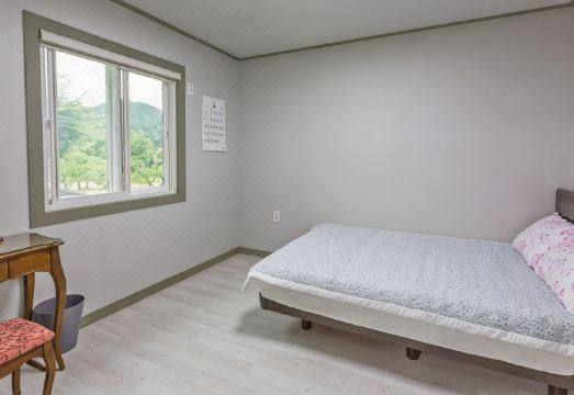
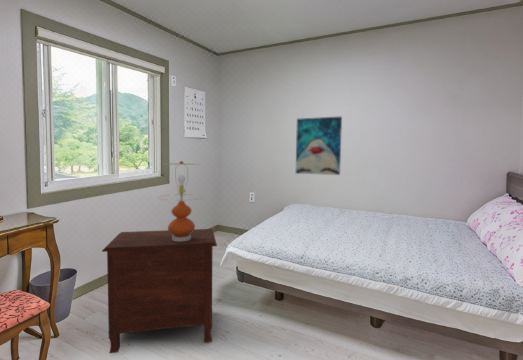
+ wall art (317, 146)
+ nightstand (165, 283)
+ table lamp (181, 200)
